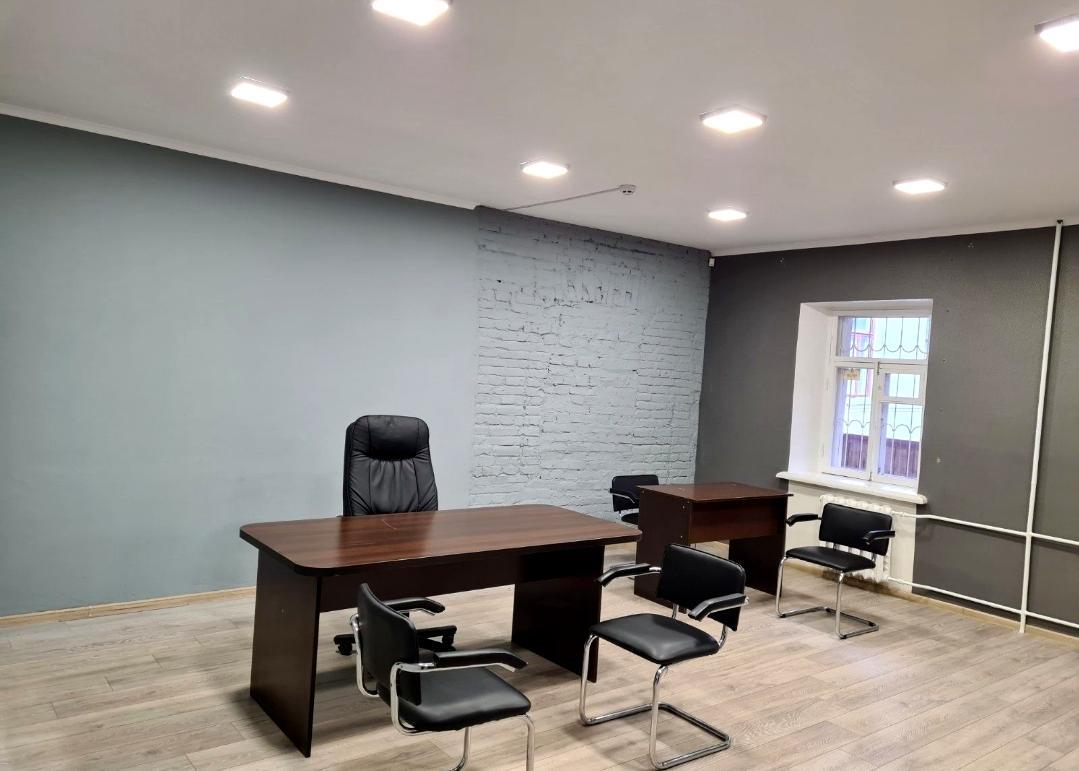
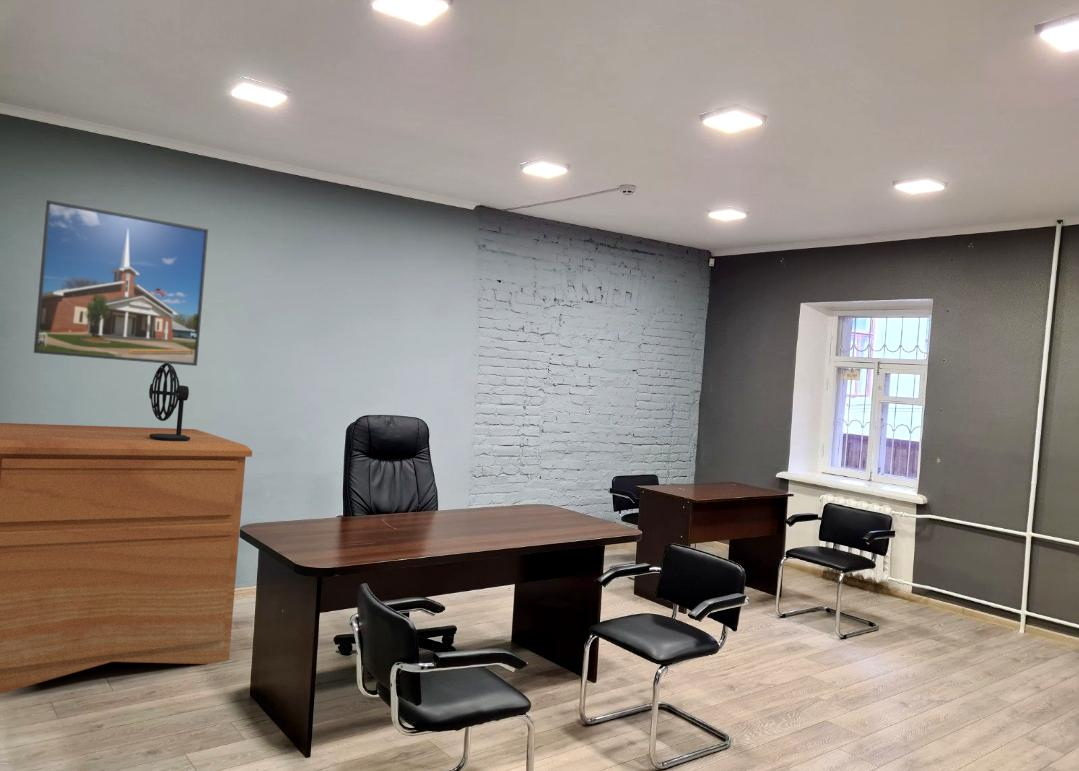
+ desk fan (170, 401)
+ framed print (125, 287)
+ filing cabinet (103, 541)
